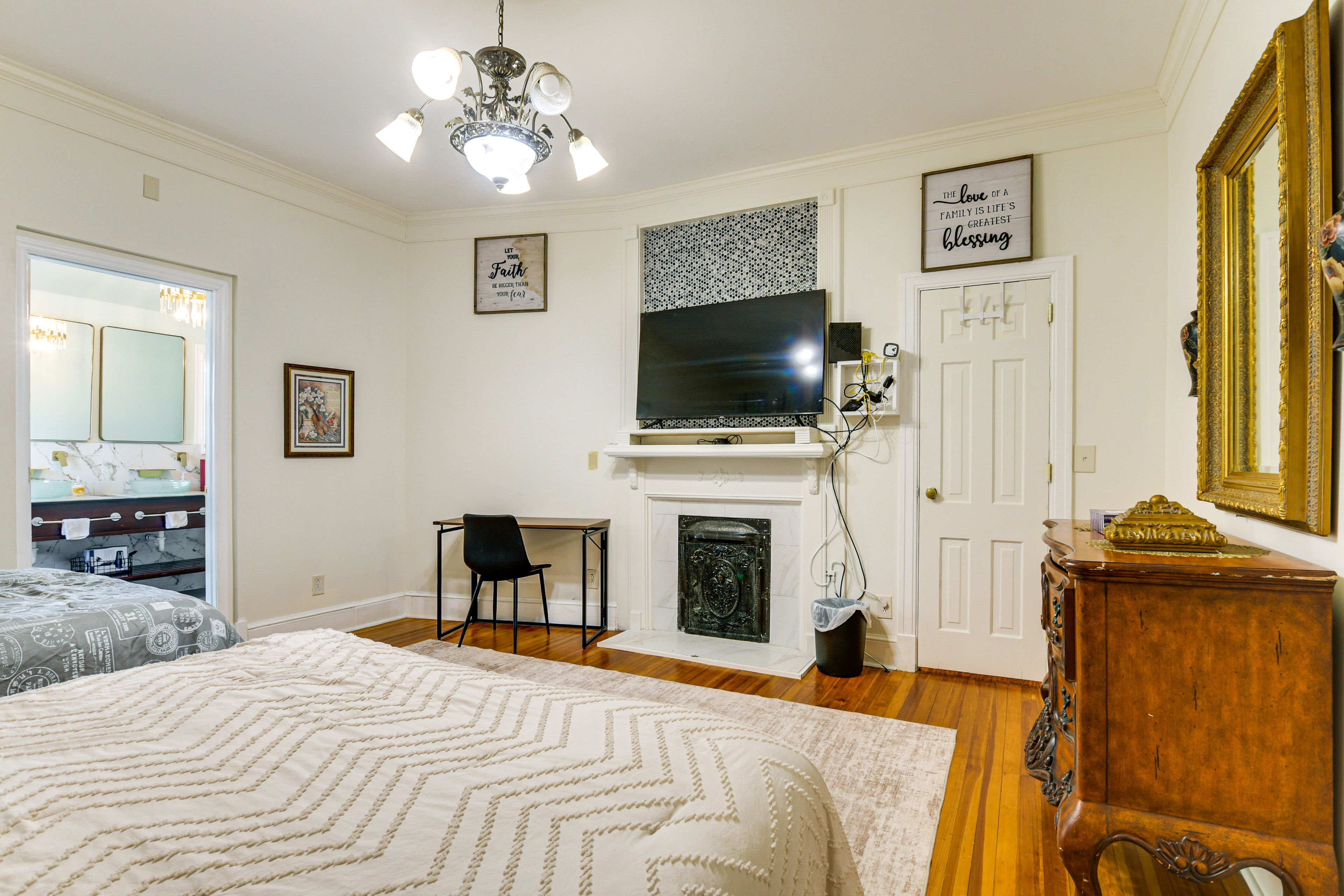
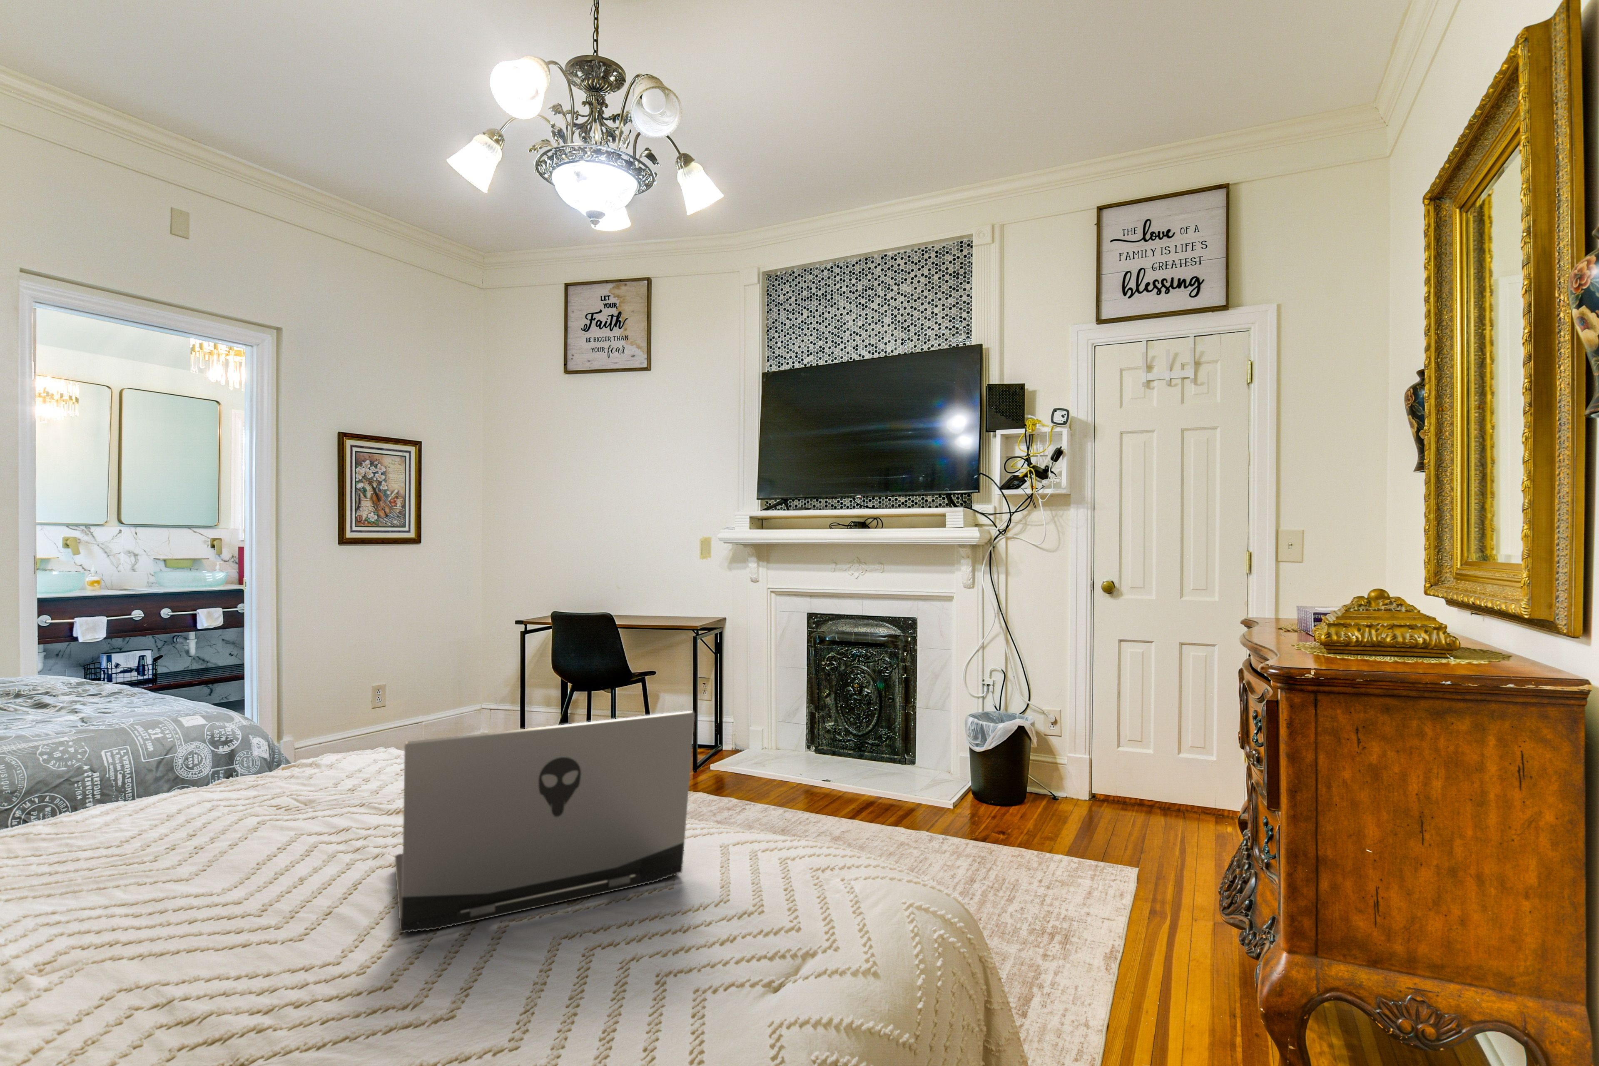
+ laptop (540, 791)
